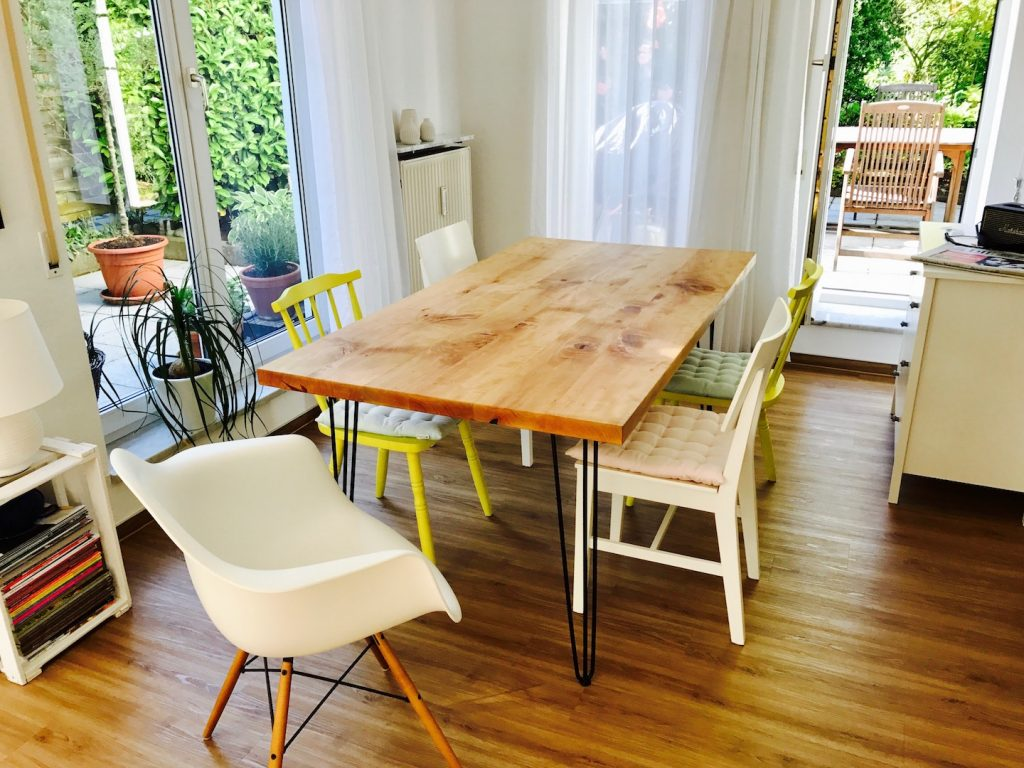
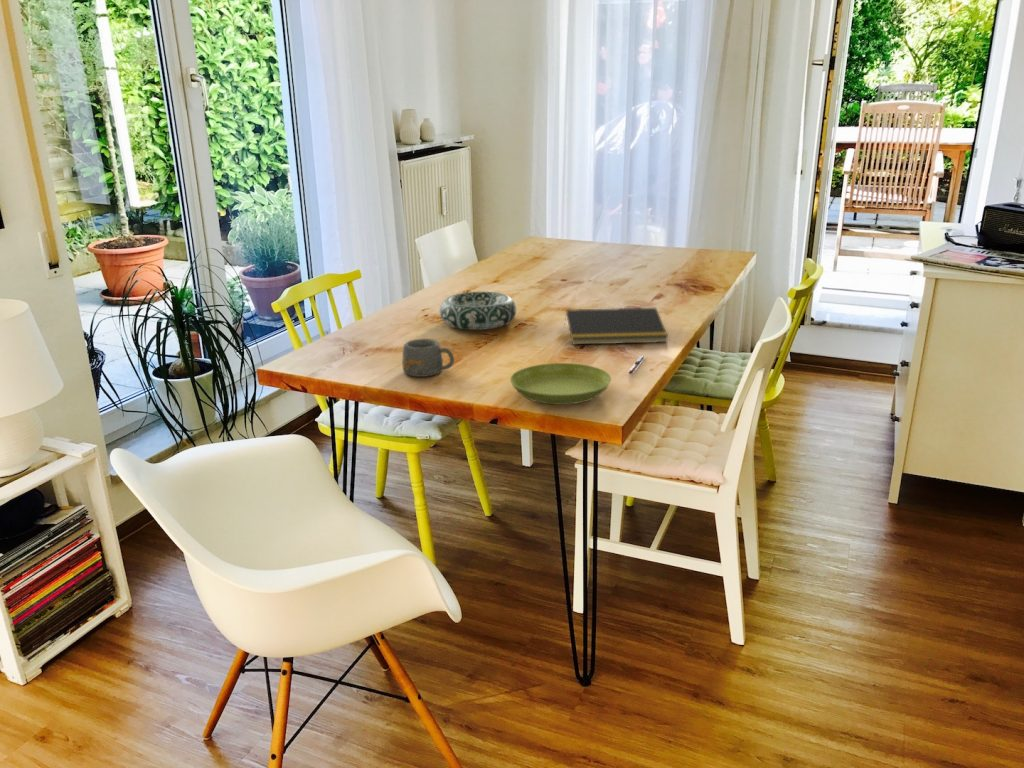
+ mug (428, 357)
+ decorative bowl (478, 310)
+ notepad (615, 325)
+ pen (636, 363)
+ saucer (560, 384)
